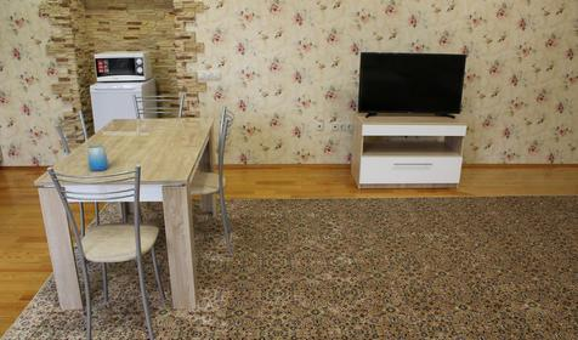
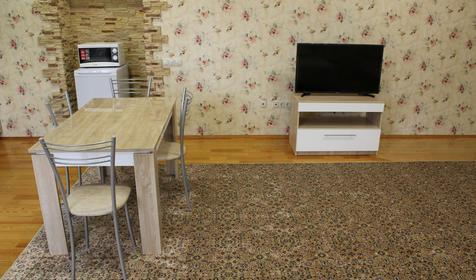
- cup (97, 158)
